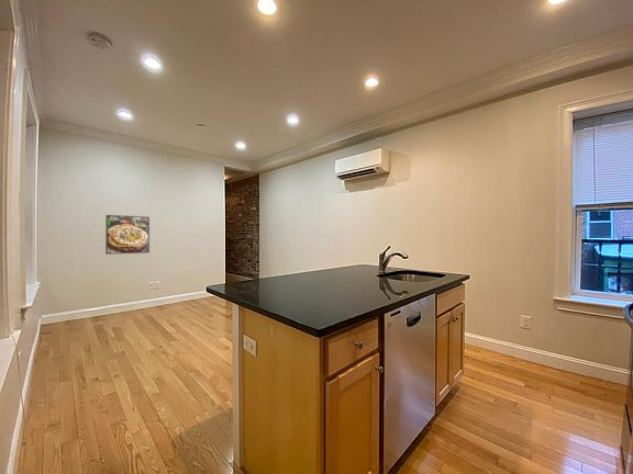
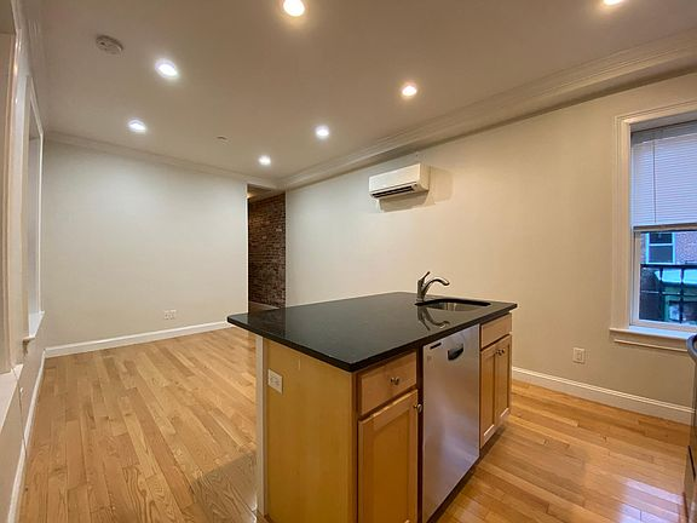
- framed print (127, 234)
